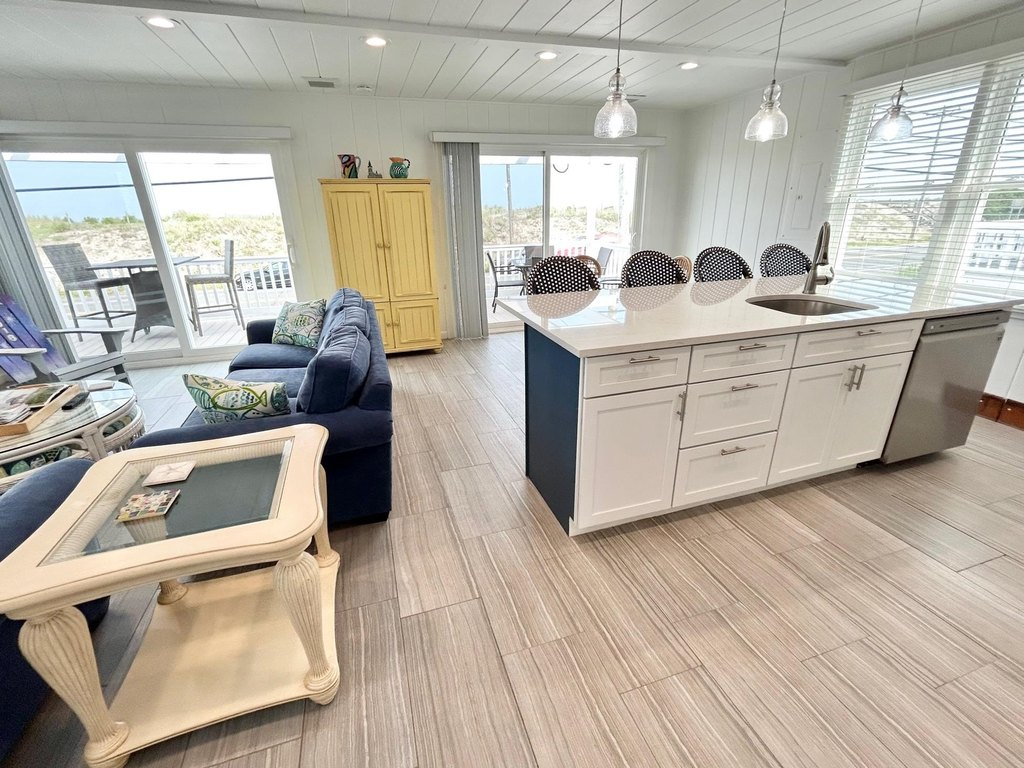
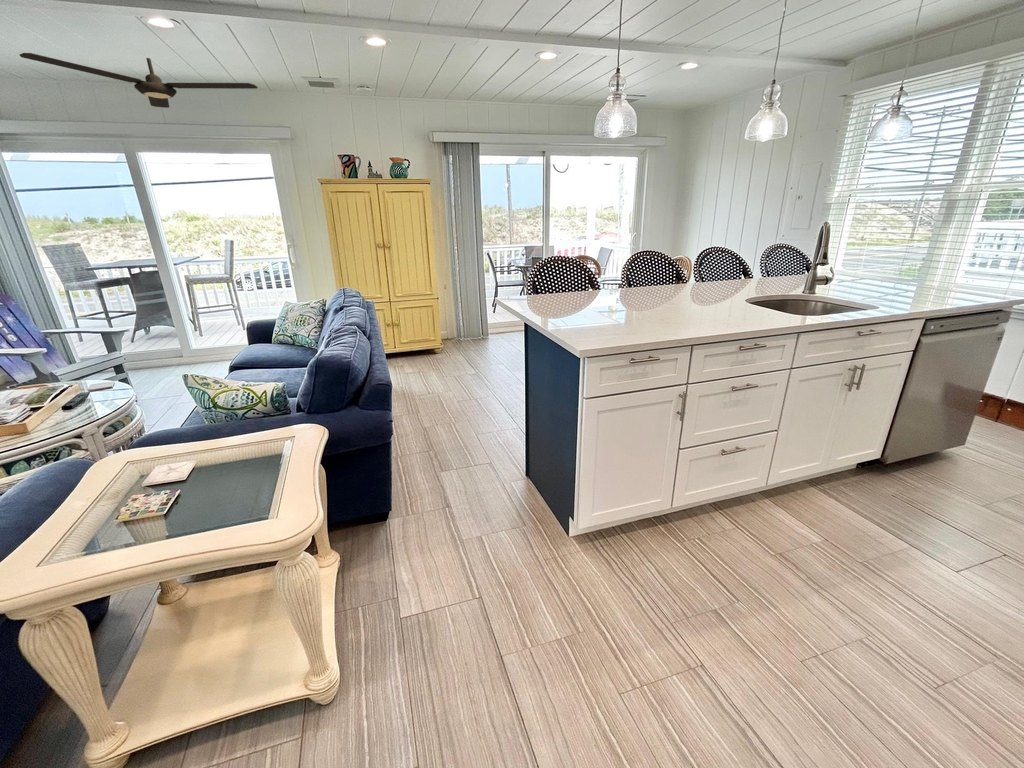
+ ceiling fan (154, 83)
